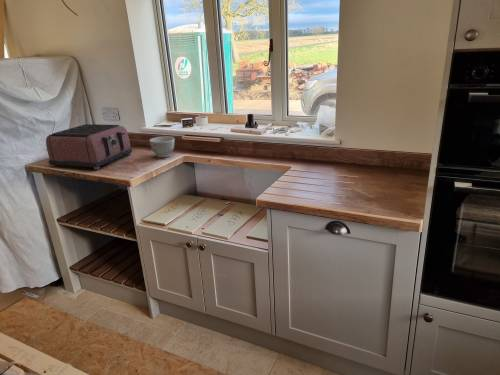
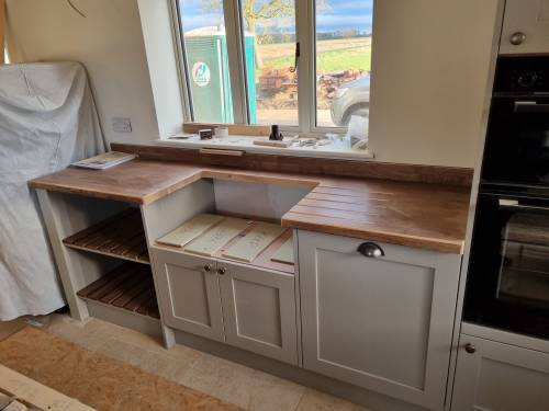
- toaster (92, 144)
- bowl (163, 147)
